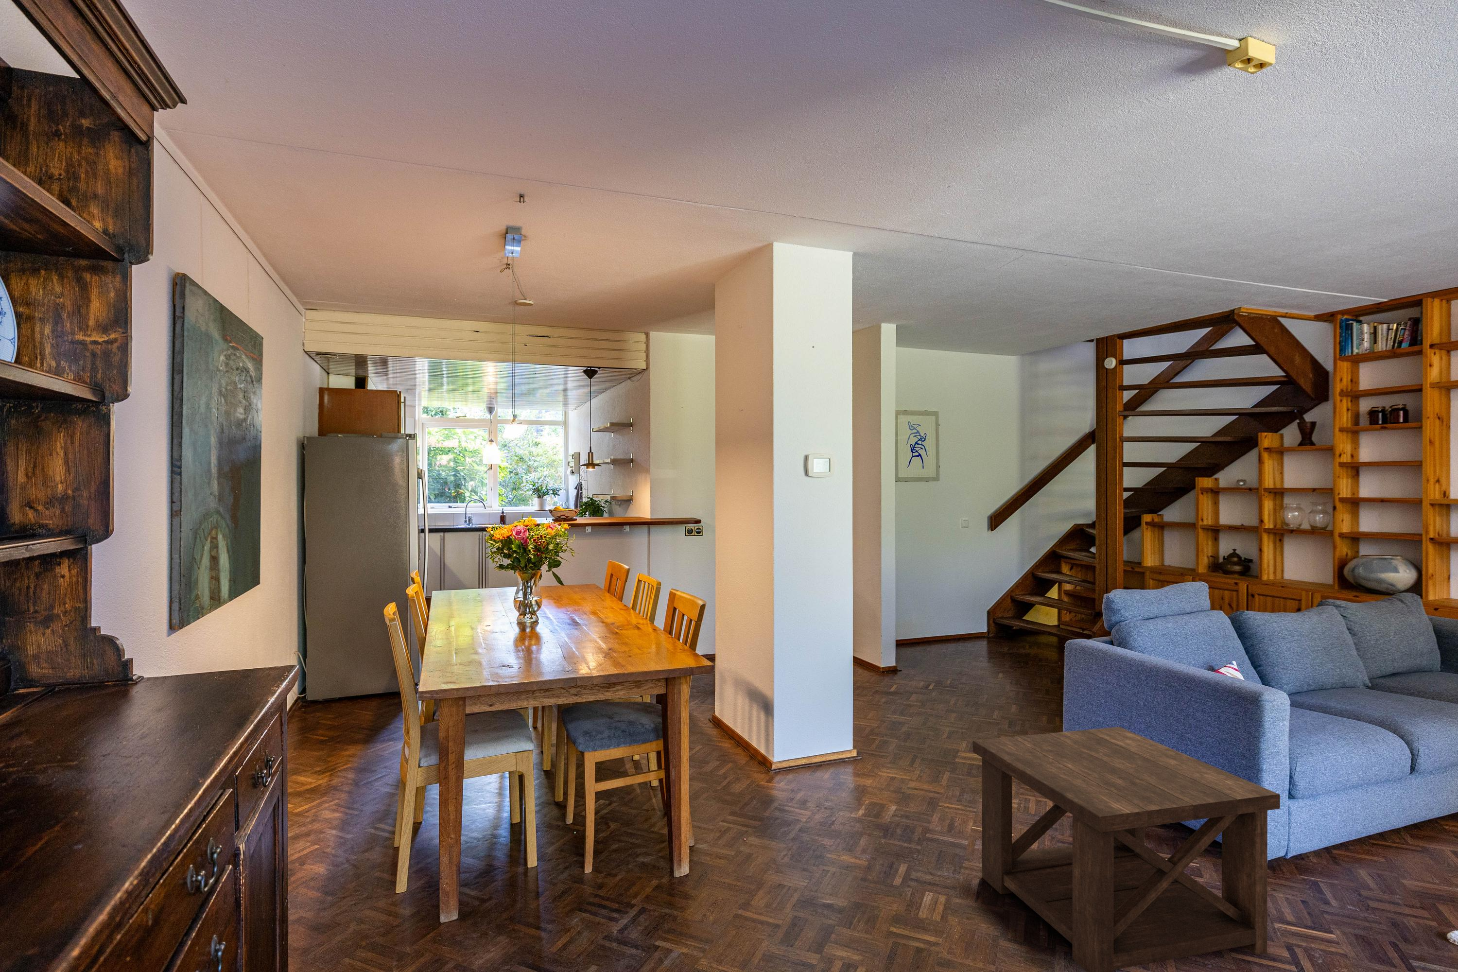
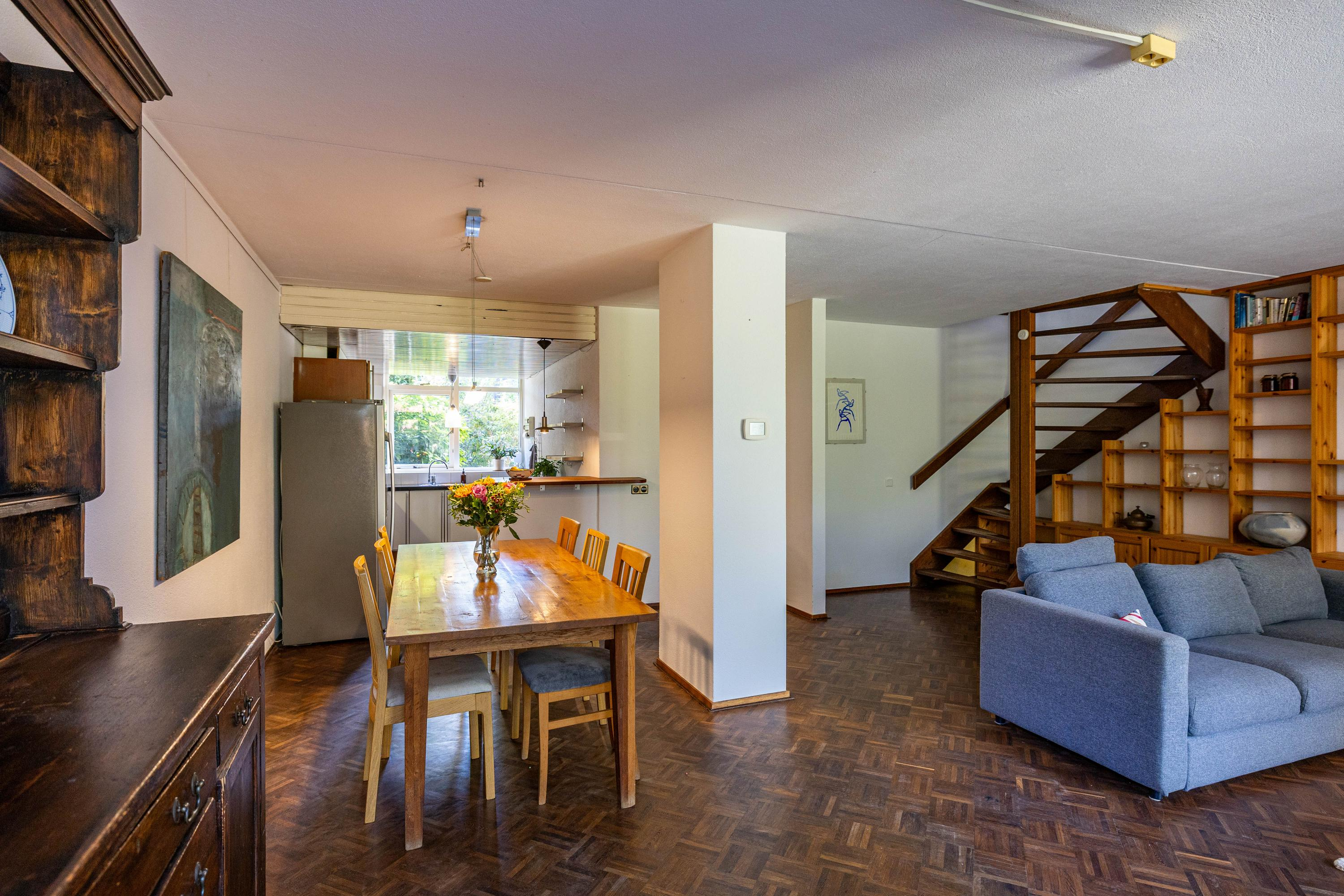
- side table (1112, 837)
